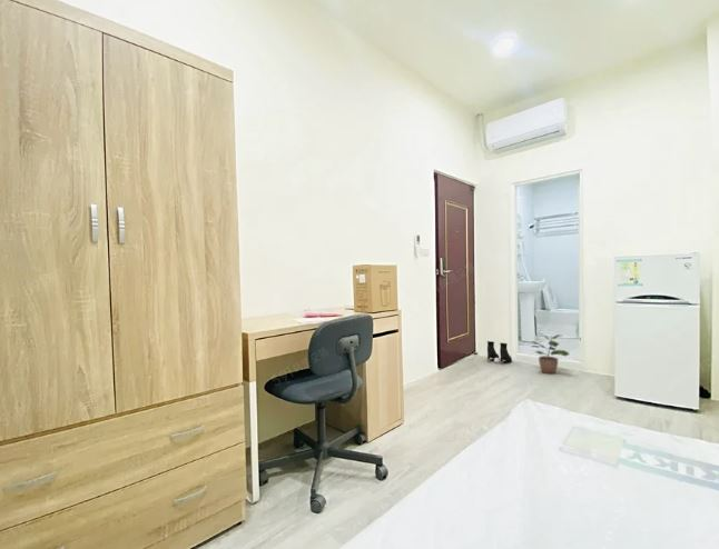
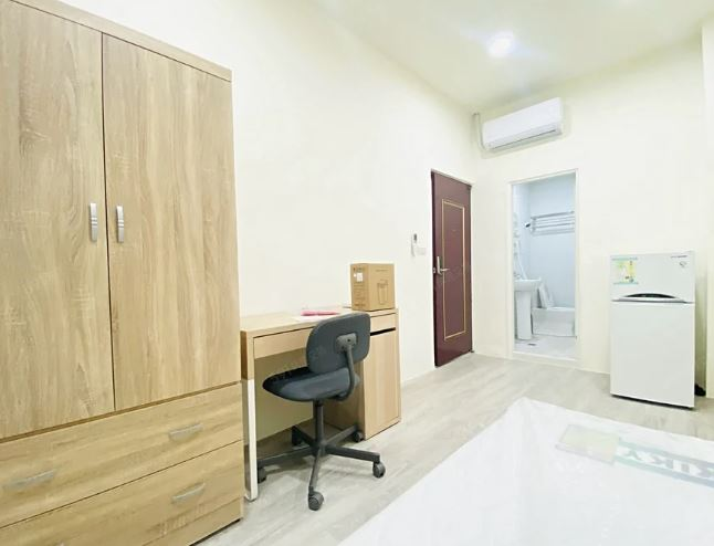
- potted plant (549, 351)
- boots (500, 350)
